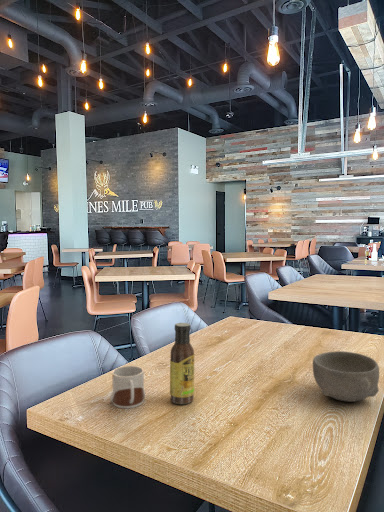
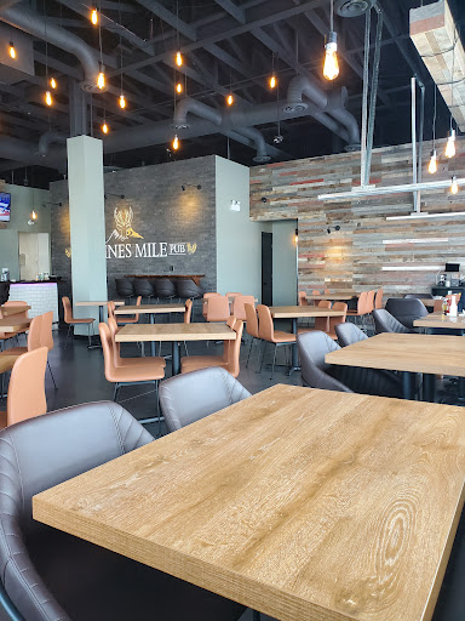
- sauce bottle (182, 362)
- bowl (345, 378)
- mug (129, 389)
